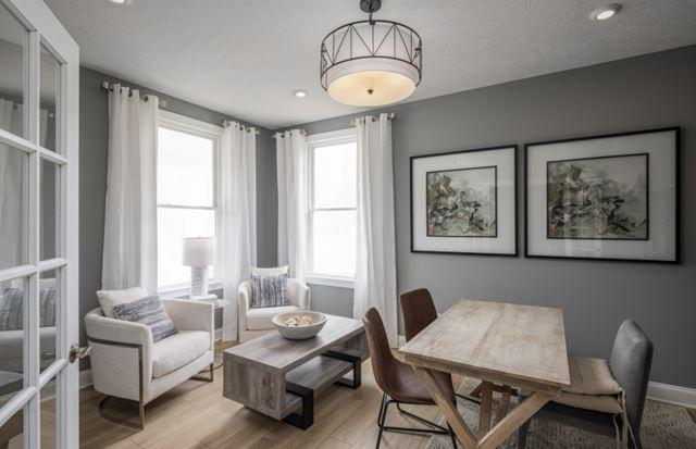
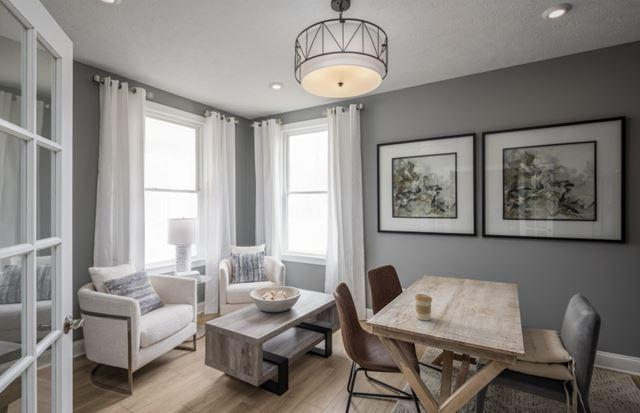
+ coffee cup (423, 306)
